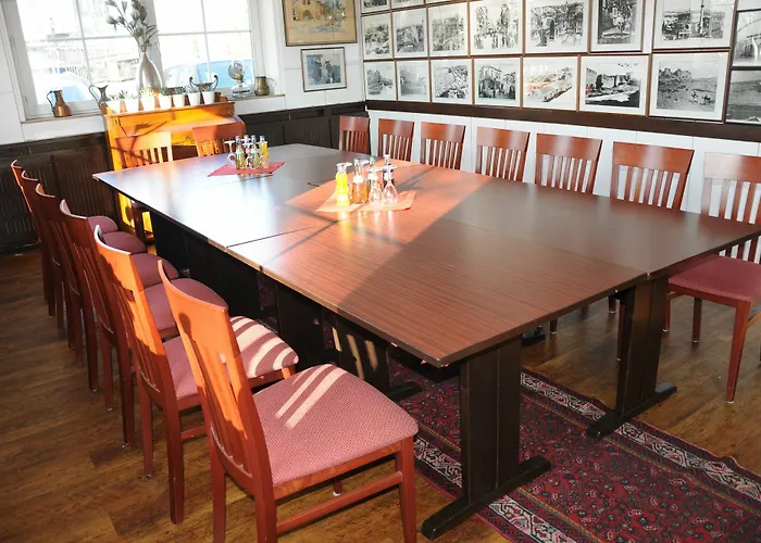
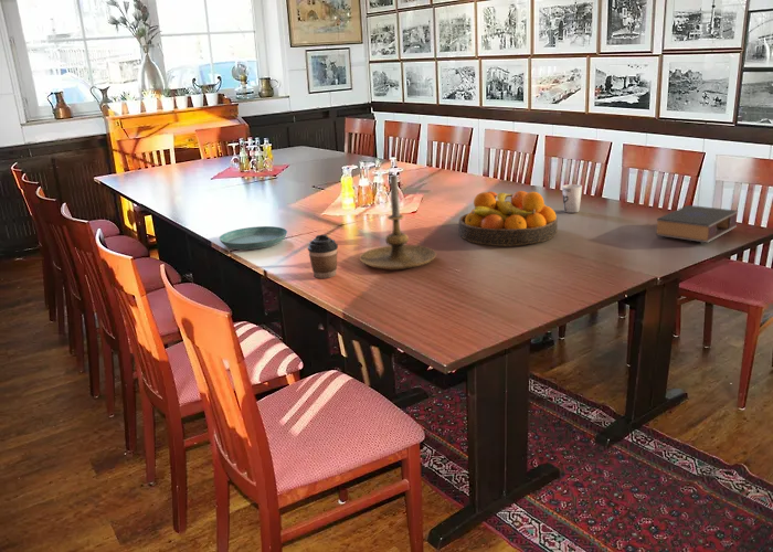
+ coffee cup (322, 255)
+ fruit bowl (507, 212)
+ book (697, 223)
+ saucer (253, 238)
+ cup (571, 198)
+ candle holder (395, 217)
